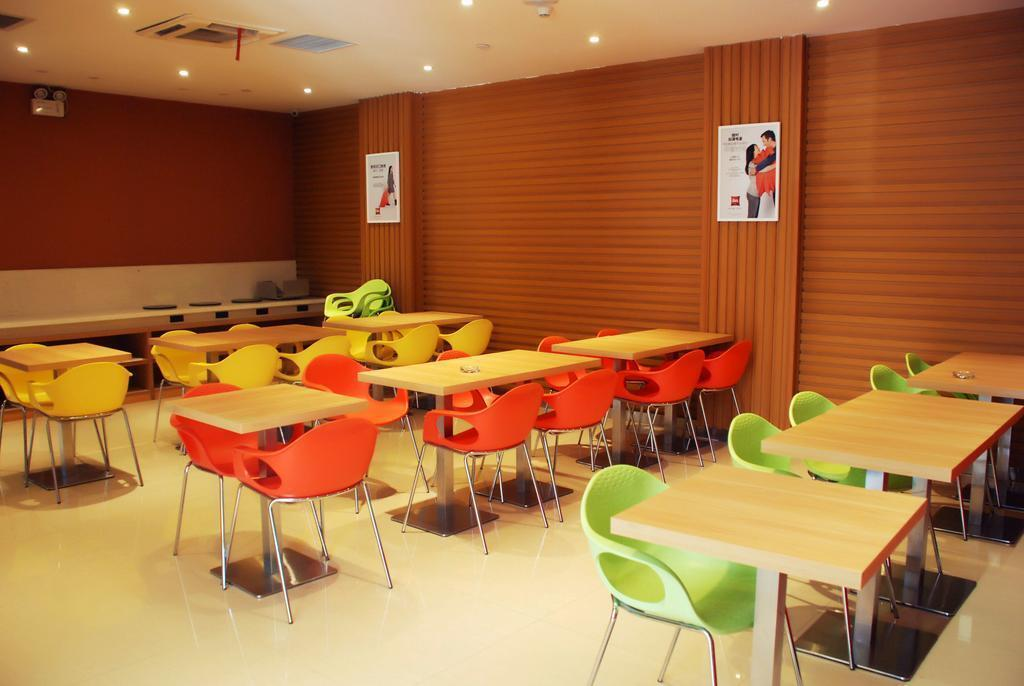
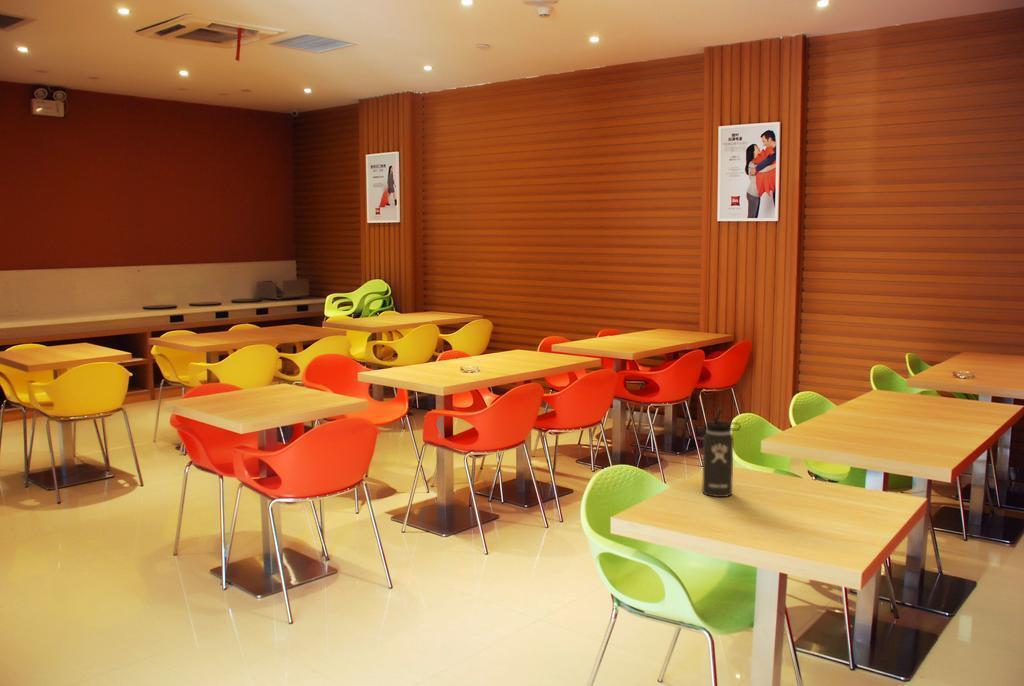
+ thermos bottle (721, 451)
